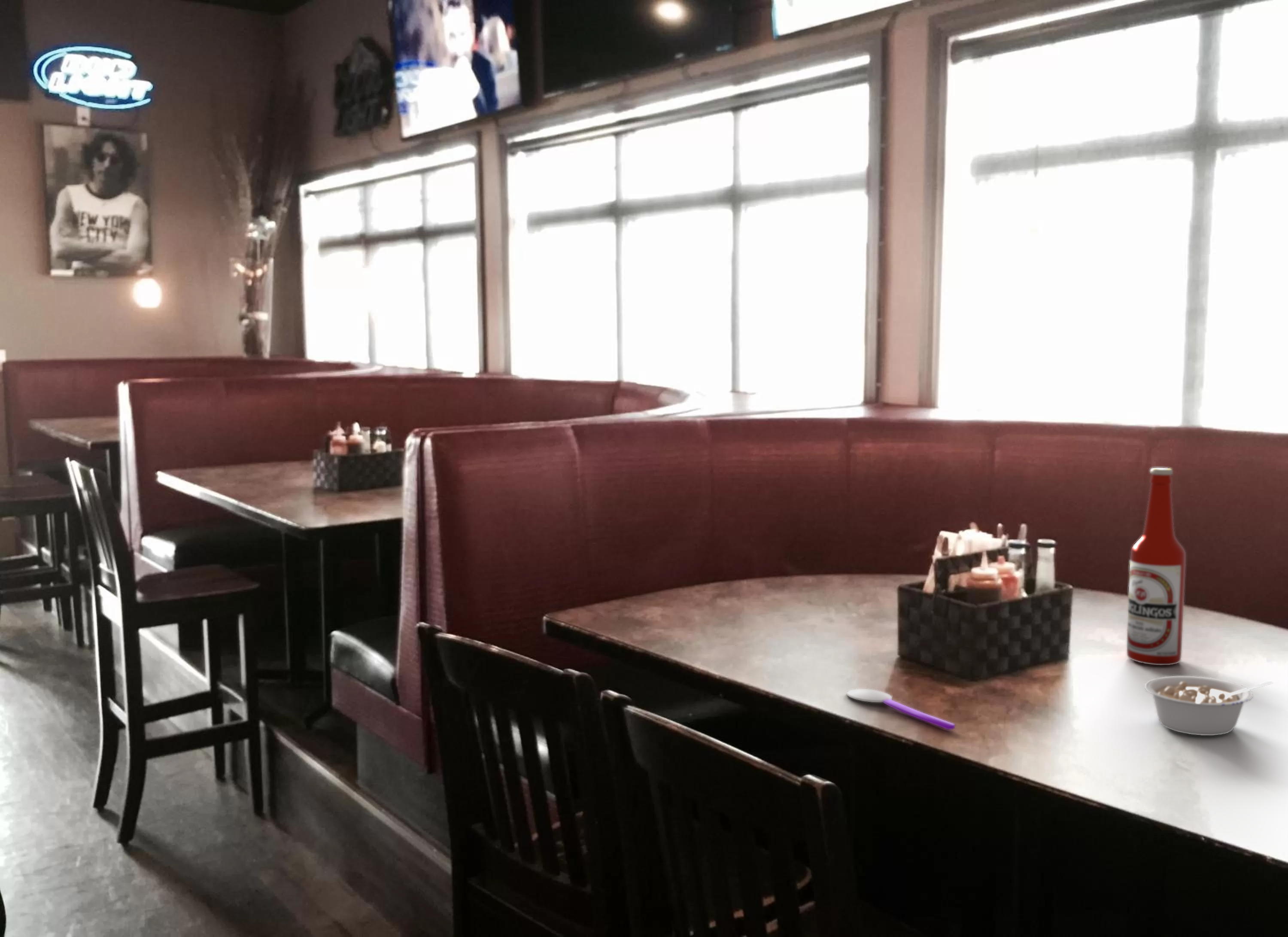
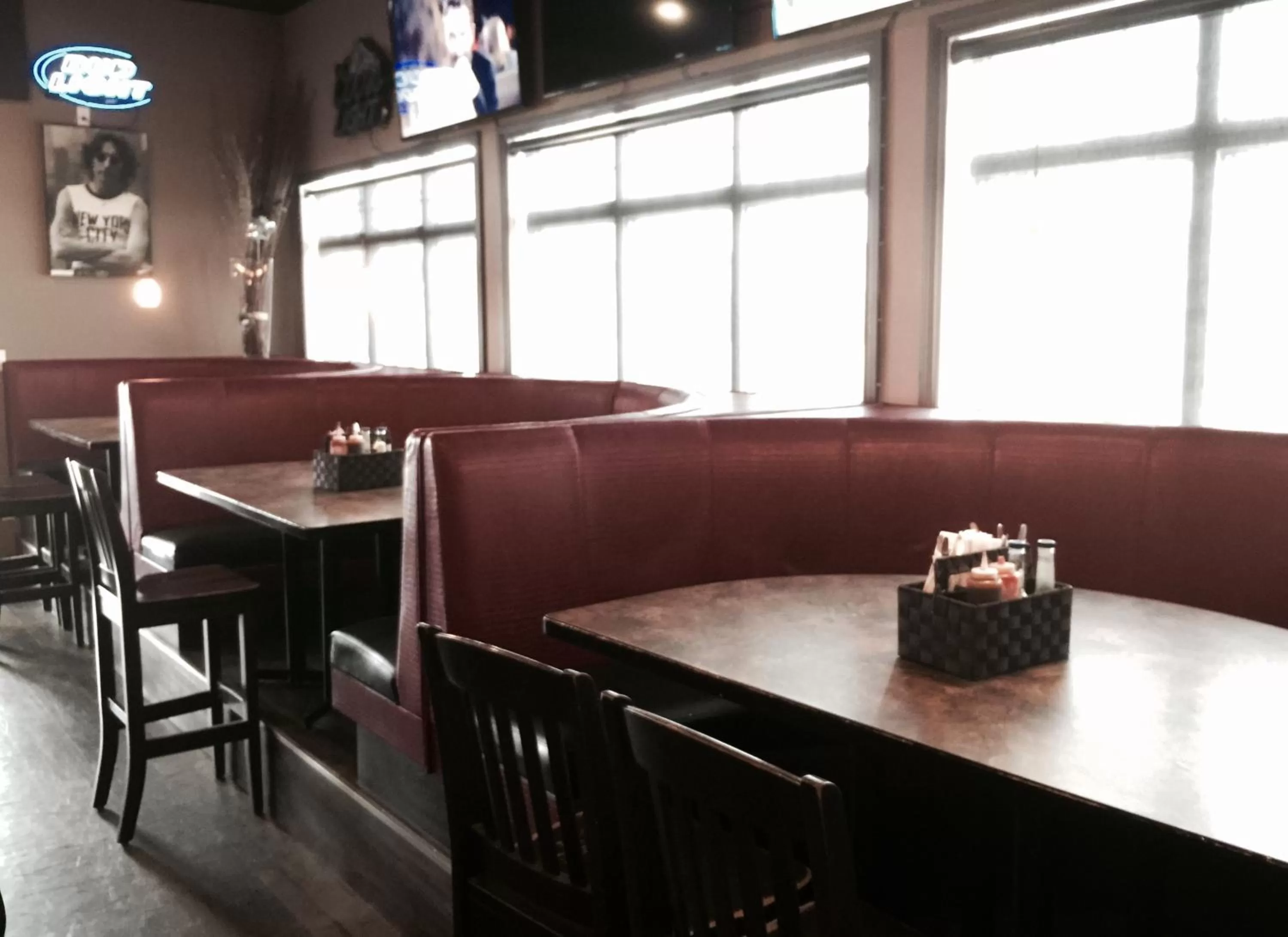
- spoon (899, 706)
- alcohol (1157, 565)
- legume (1200, 703)
